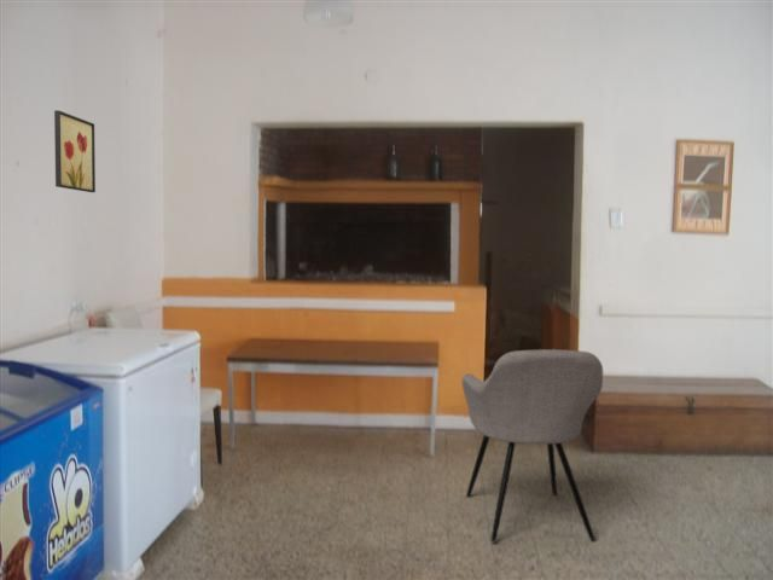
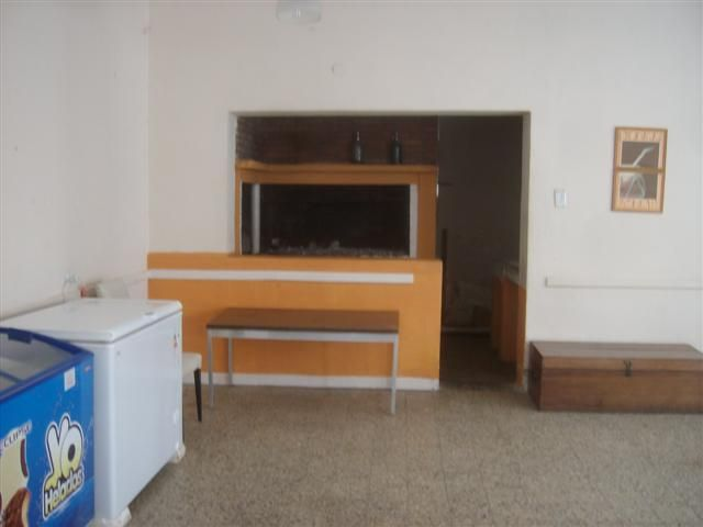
- armchair (529, 430)
- wall art (74, 153)
